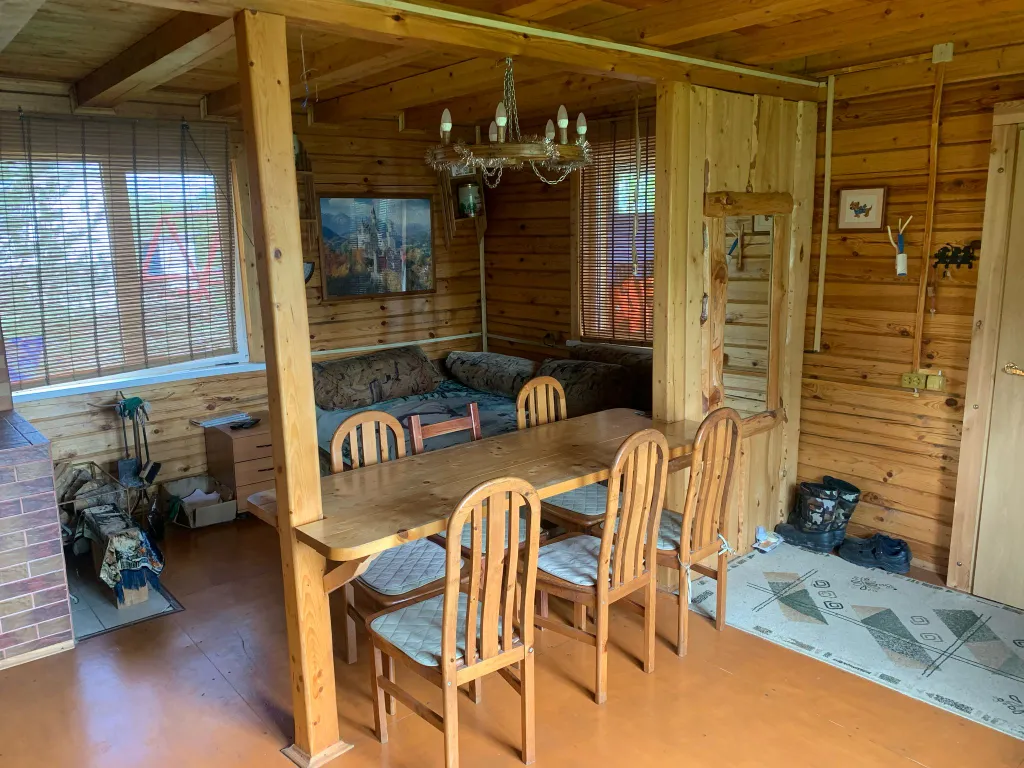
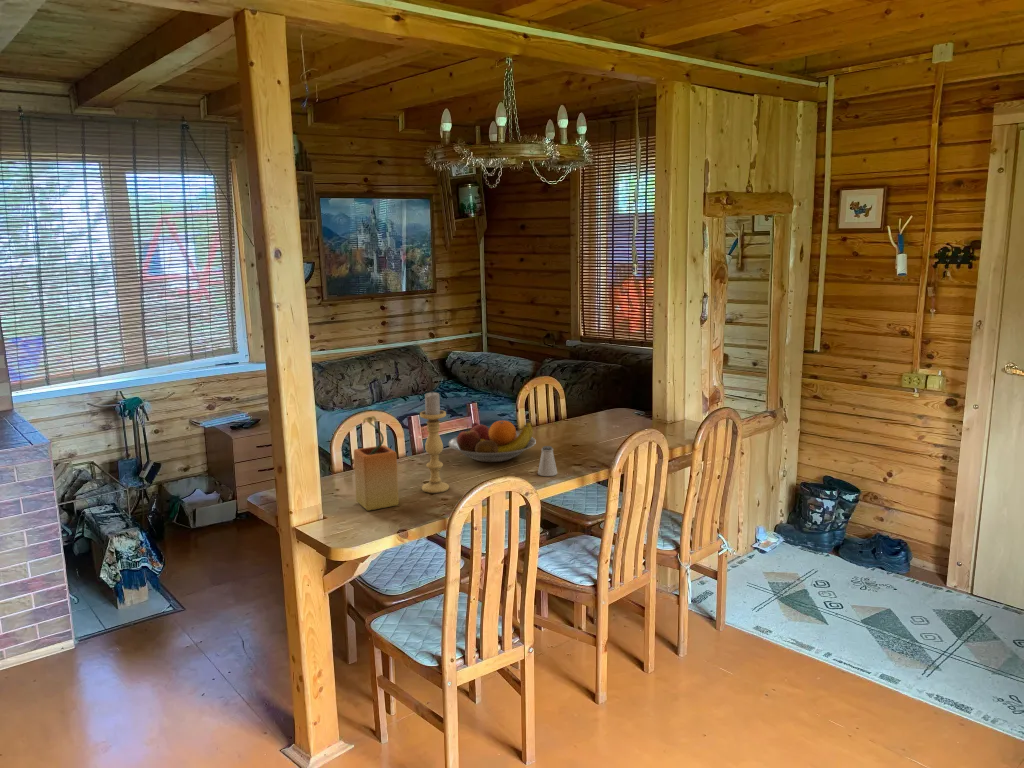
+ fruit bowl (492, 438)
+ potted plant (375, 460)
+ candle holder (433, 440)
+ saltshaker (547, 460)
